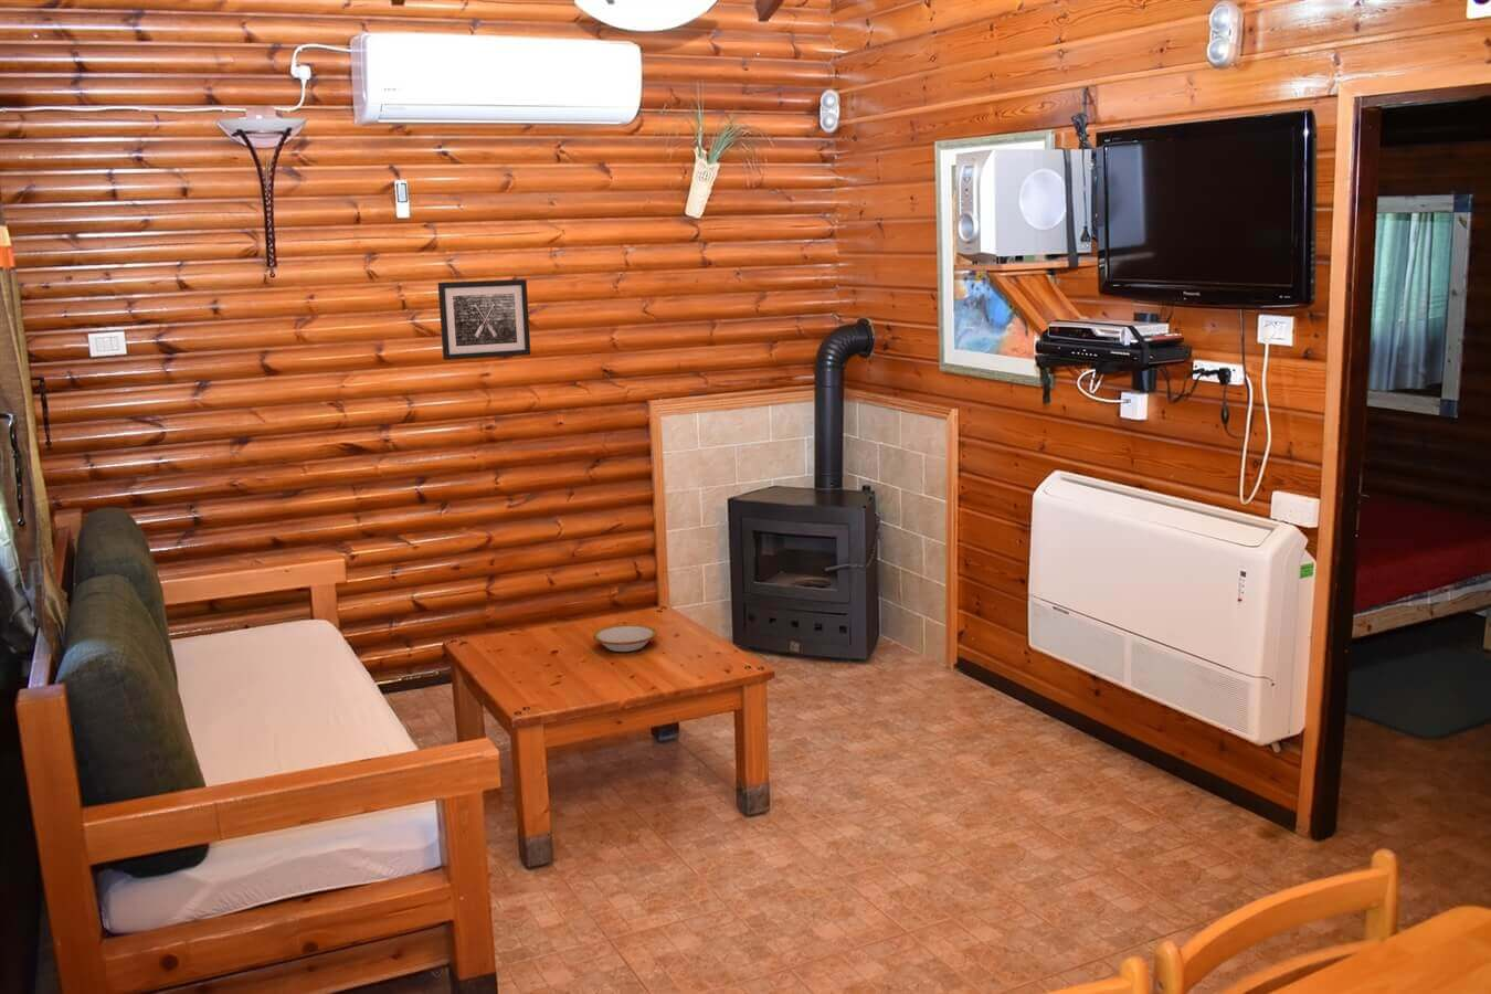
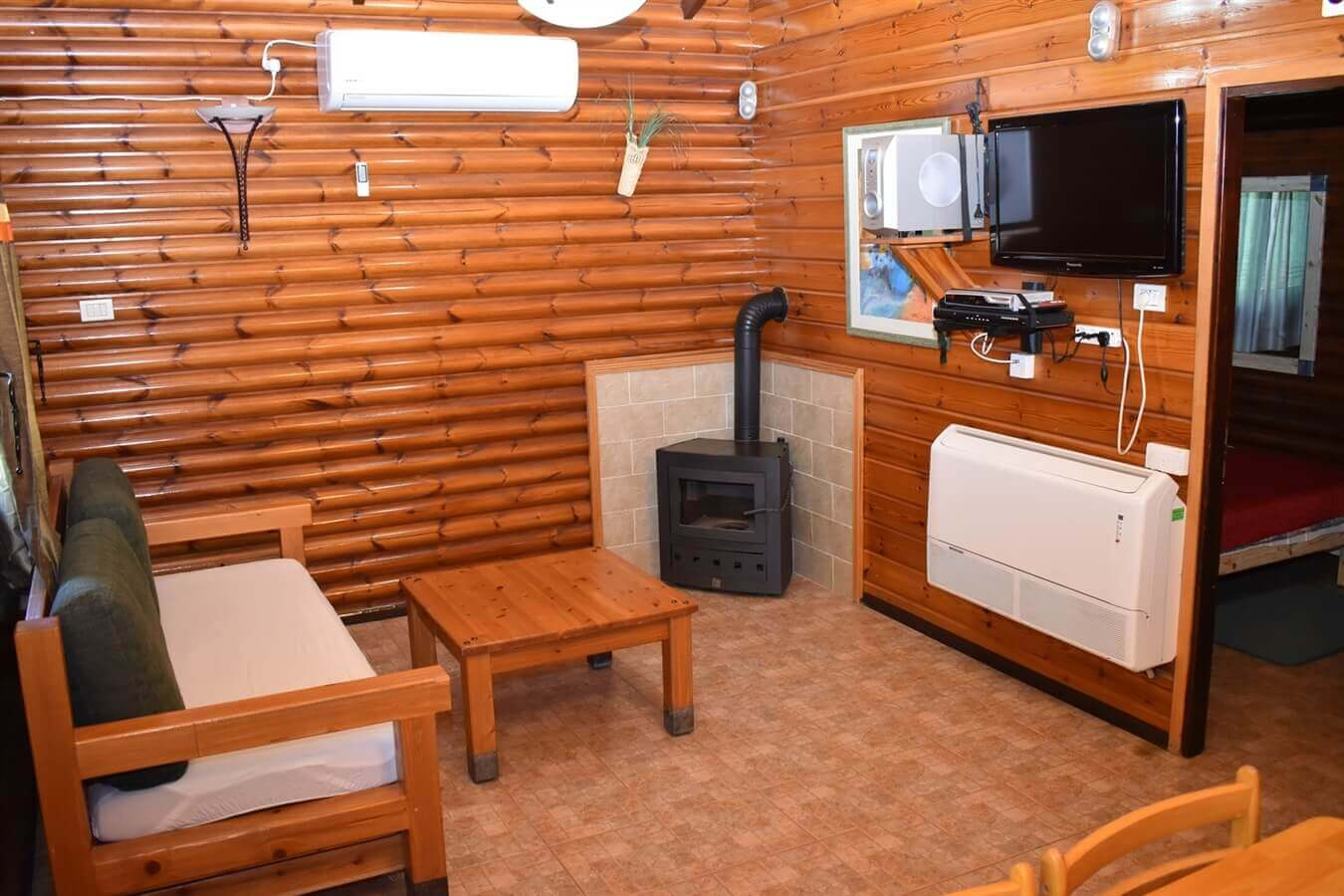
- wall art (485, 320)
- bowl (625, 639)
